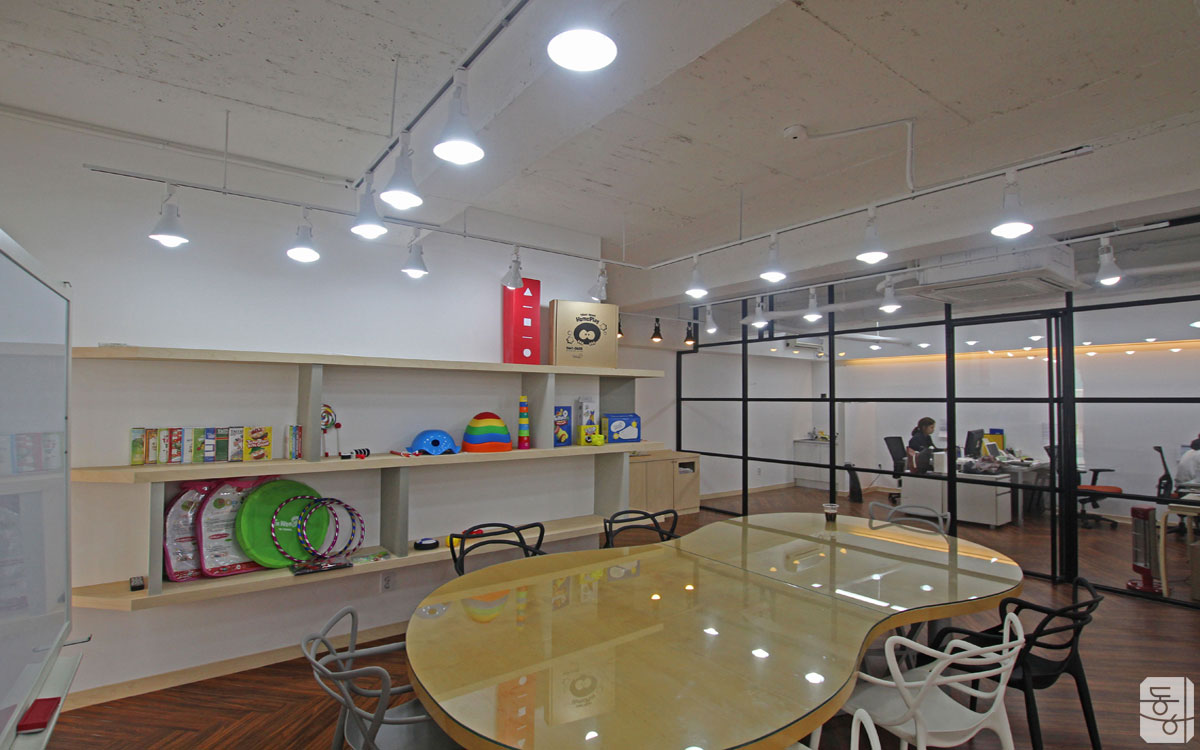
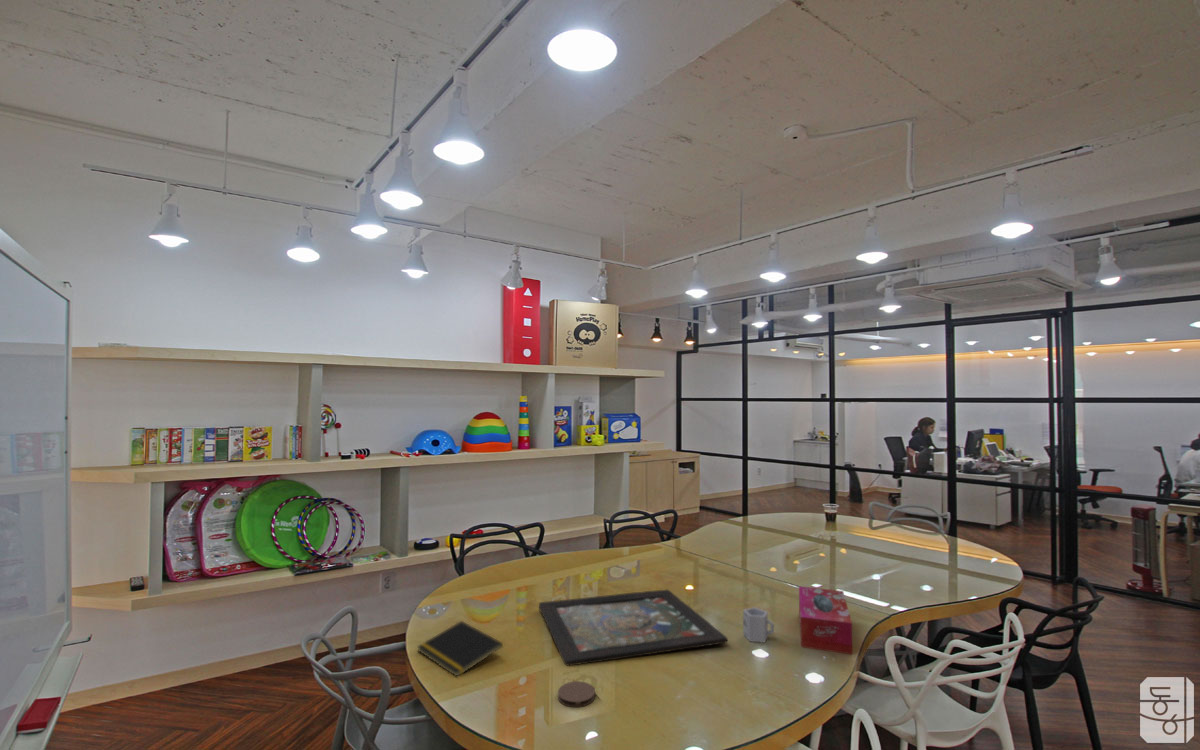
+ notepad (459, 646)
+ coaster (576, 693)
+ cup (758, 625)
+ tissue box (823, 617)
+ board game (625, 621)
